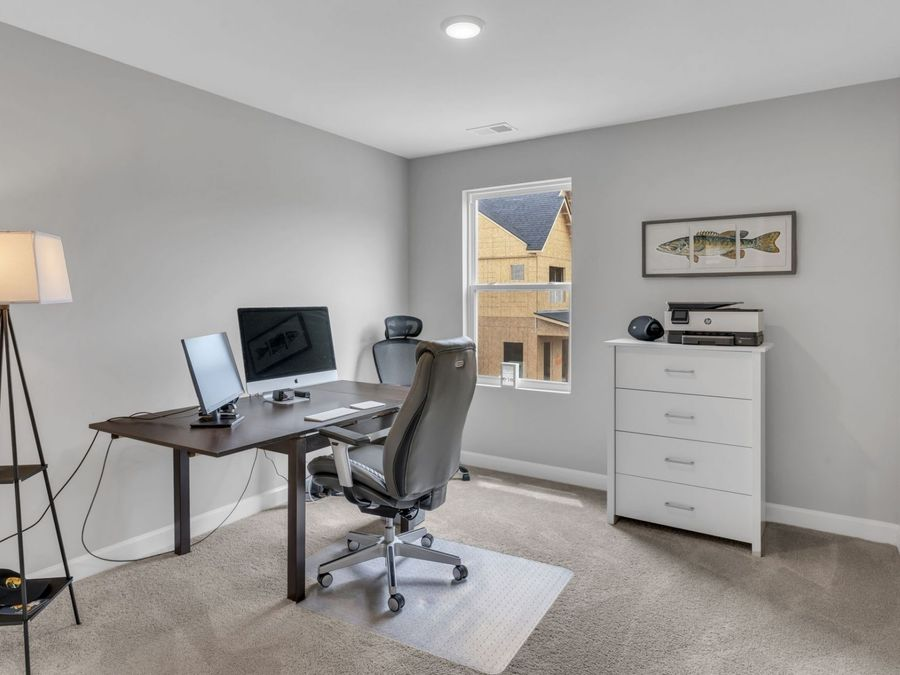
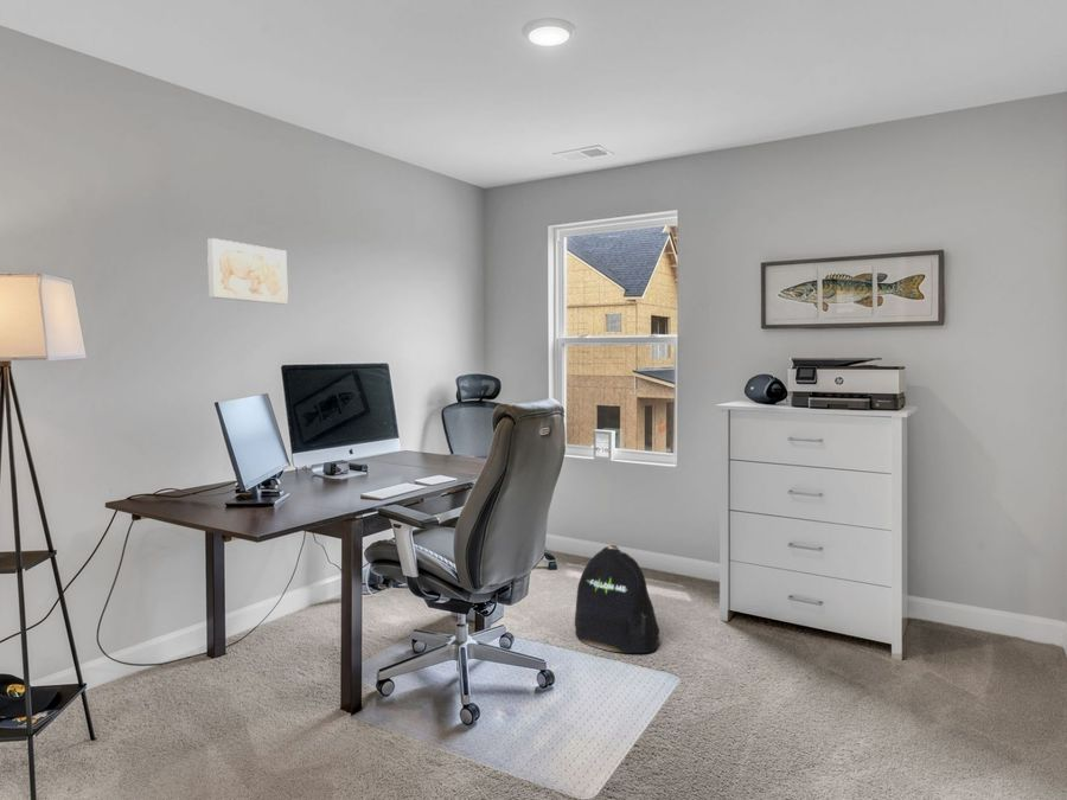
+ wall art (249, 273)
+ backpack (609, 591)
